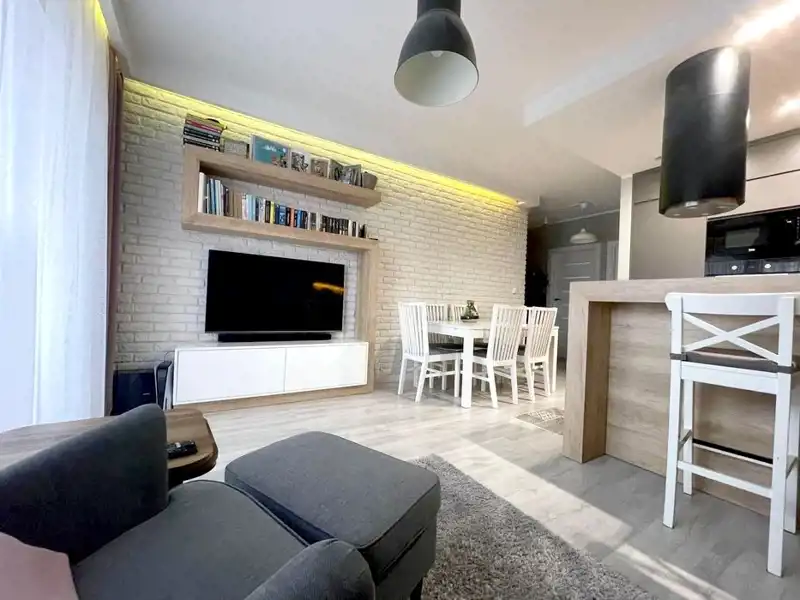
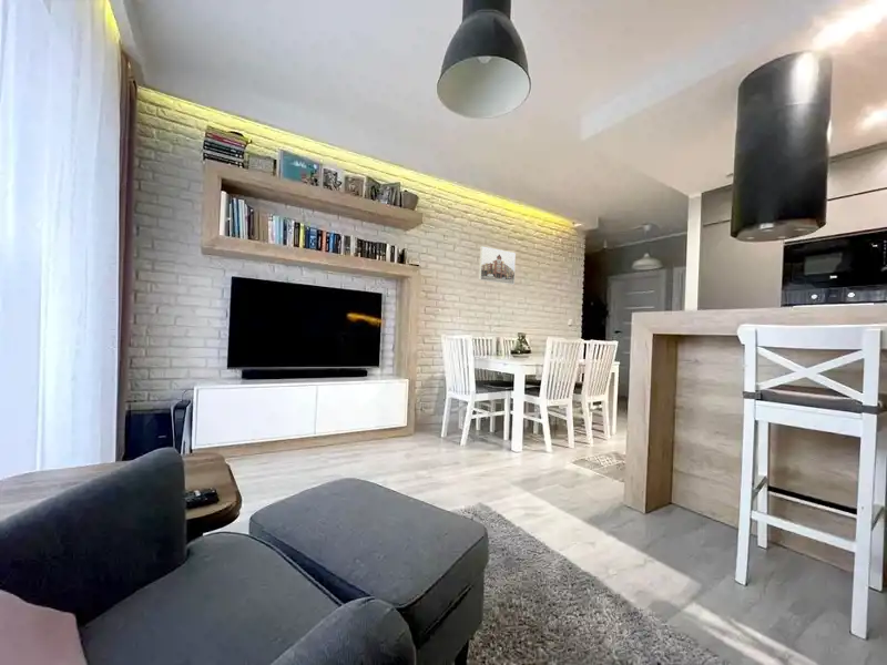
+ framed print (497, 265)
